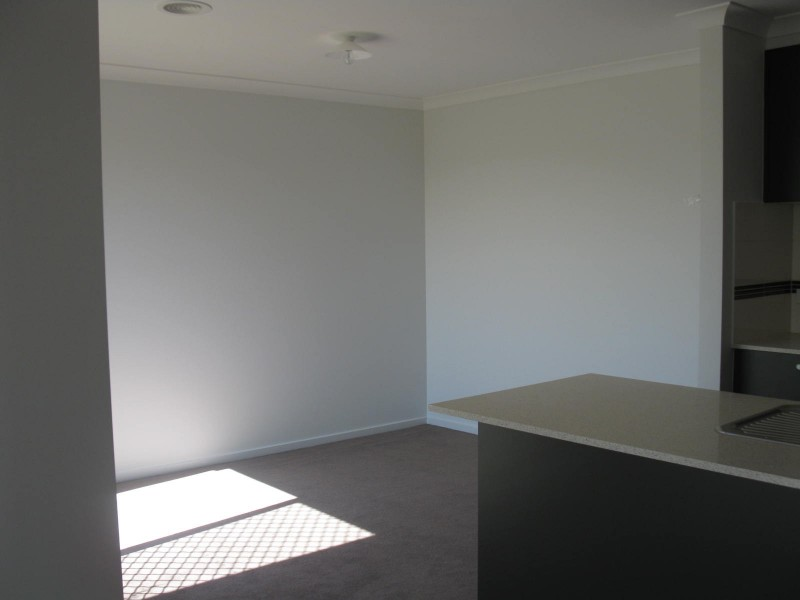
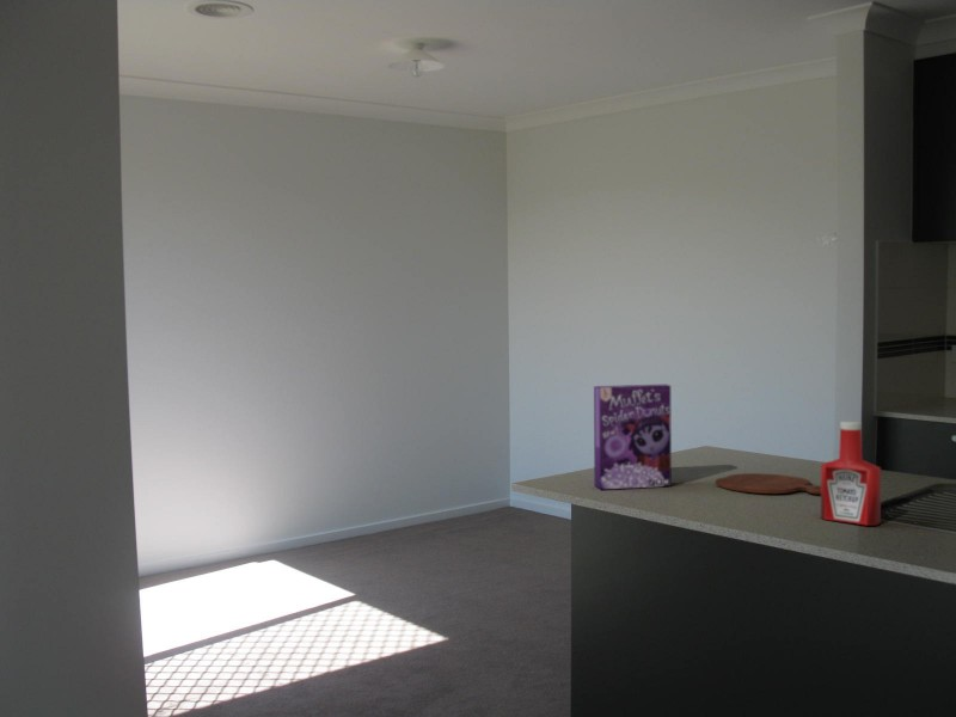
+ cutting board (778, 484)
+ cereal box (632, 435)
+ soap bottle (850, 471)
